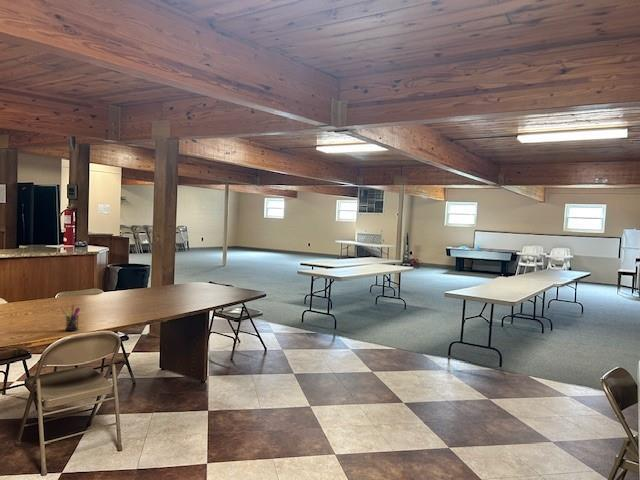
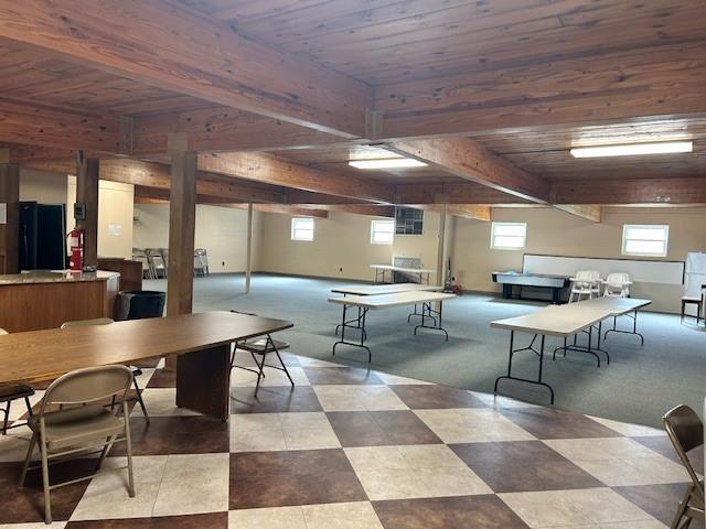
- pen holder (70, 318)
